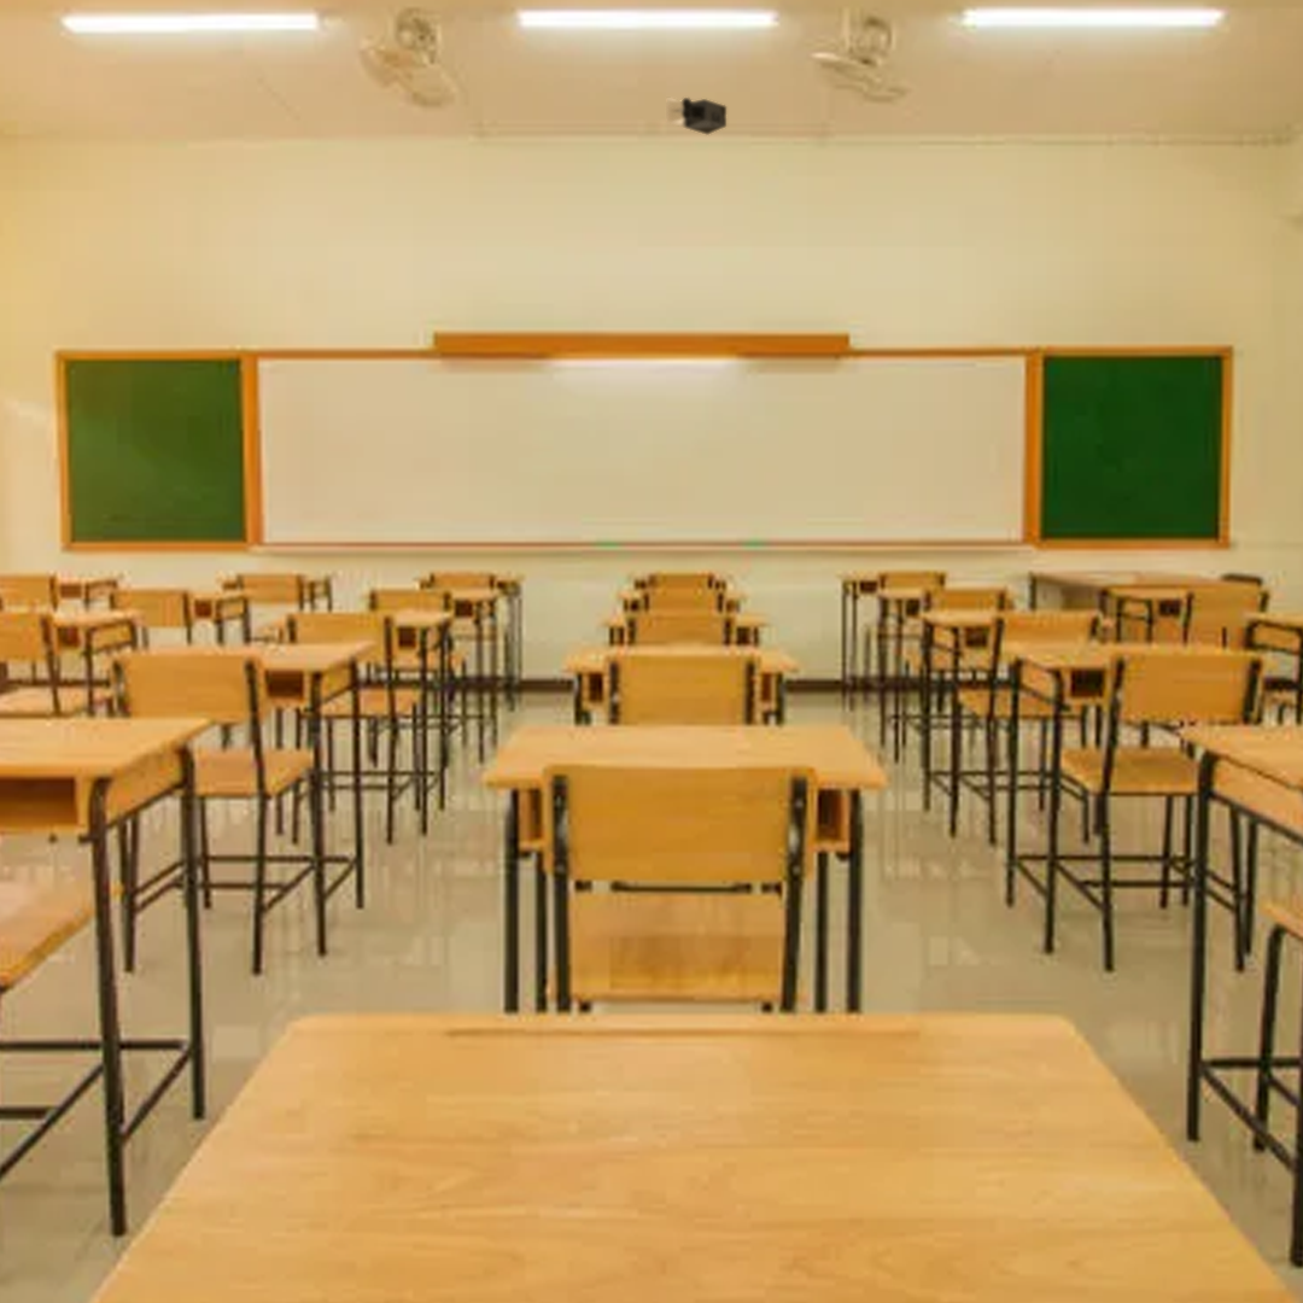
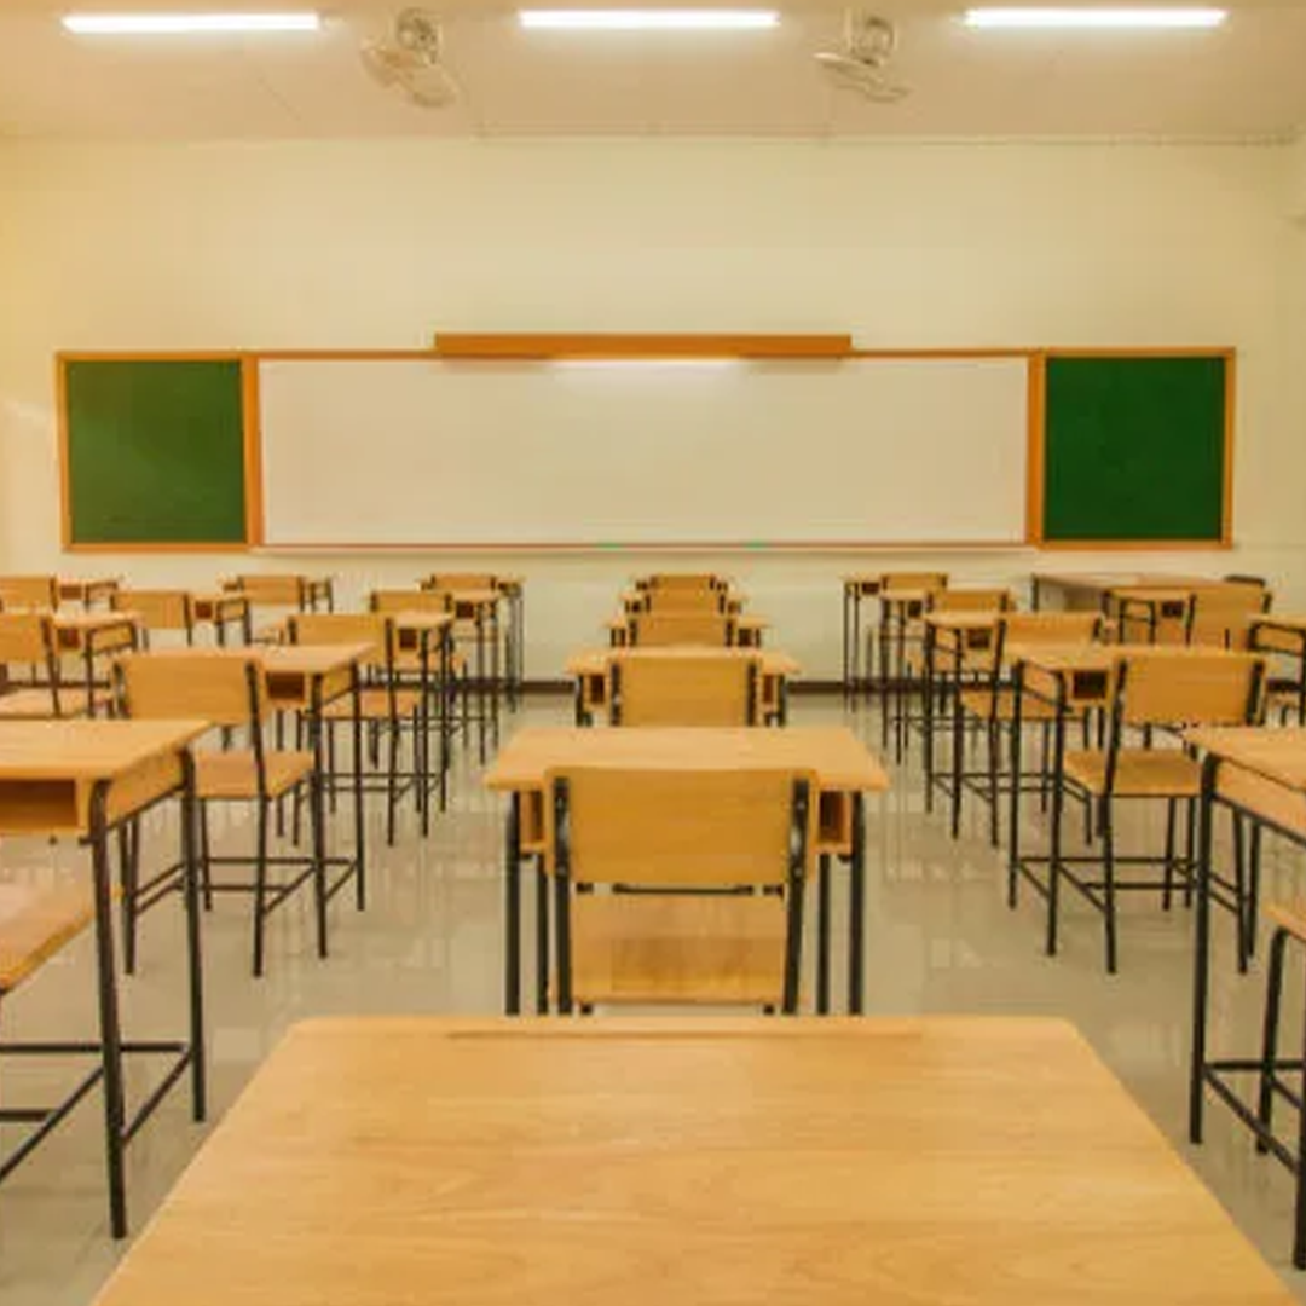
- projector (696, 115)
